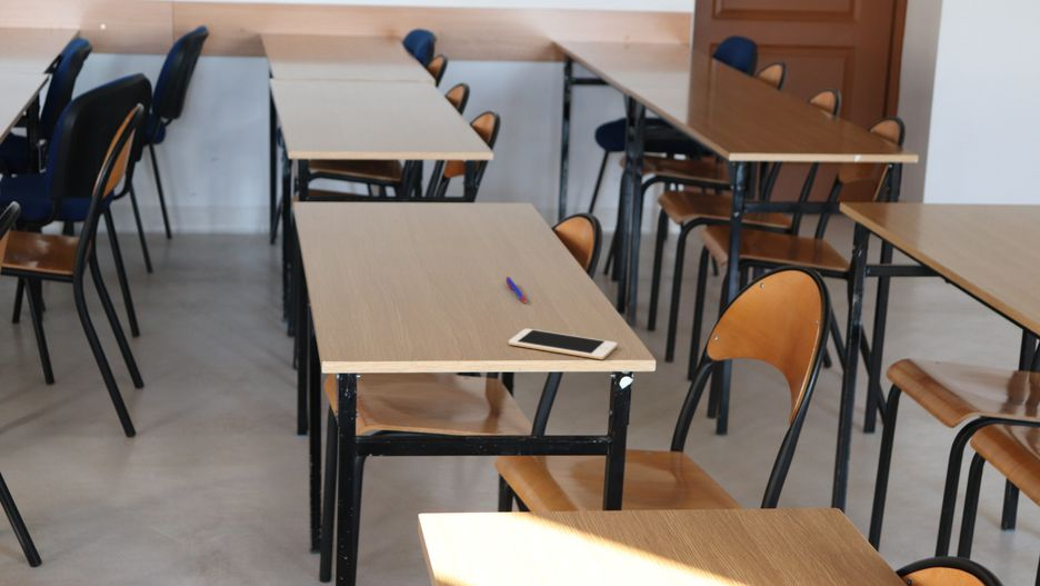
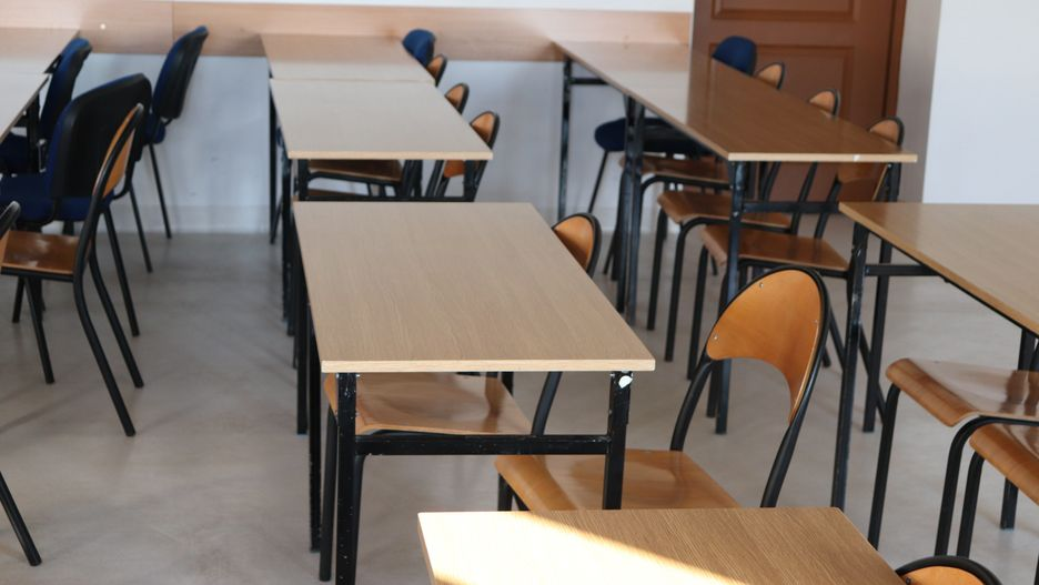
- pen (516, 289)
- cell phone (562, 344)
